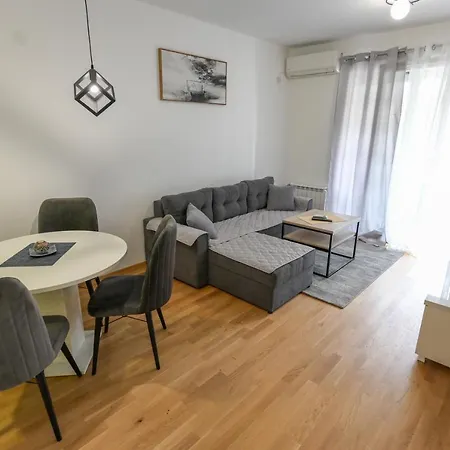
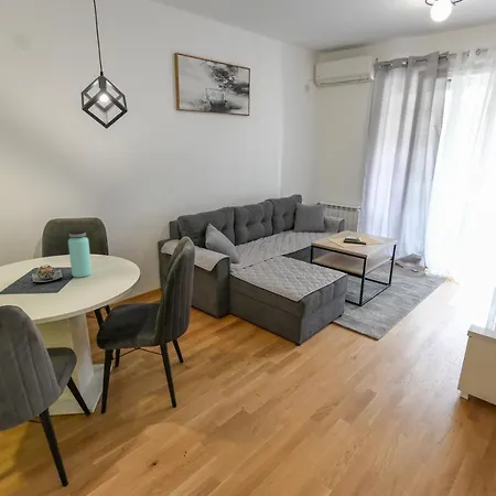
+ bottle (79, 252)
